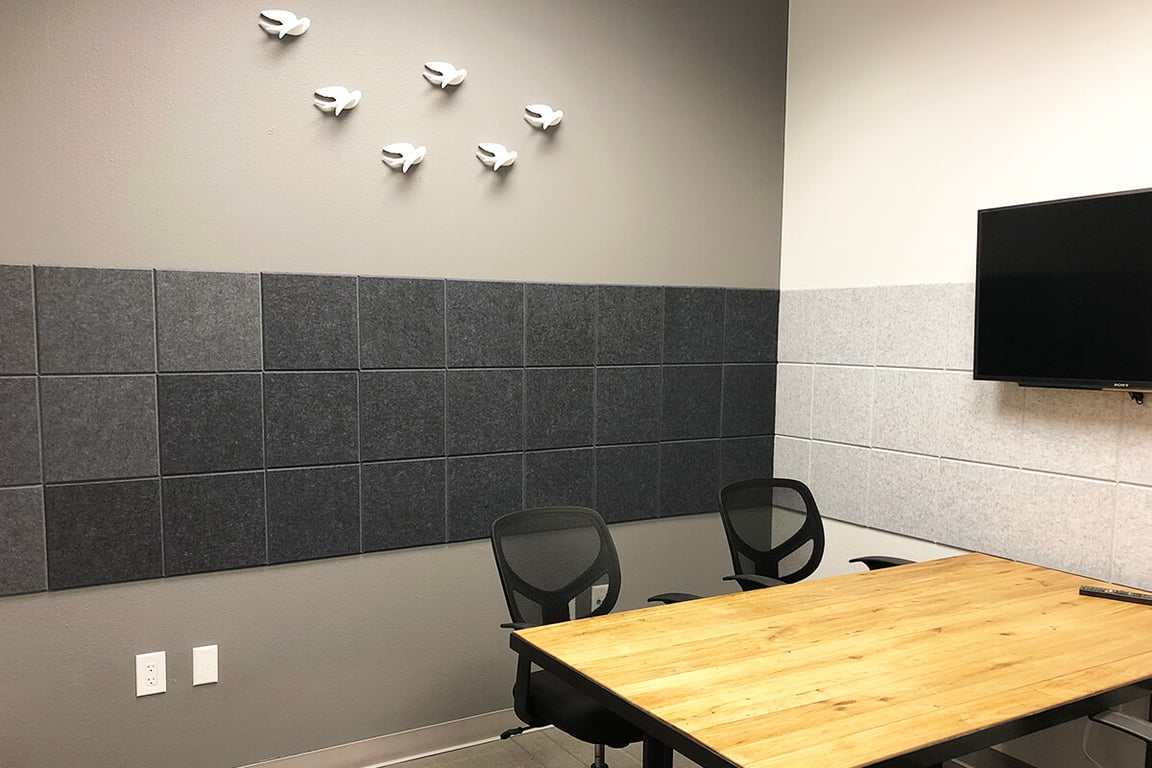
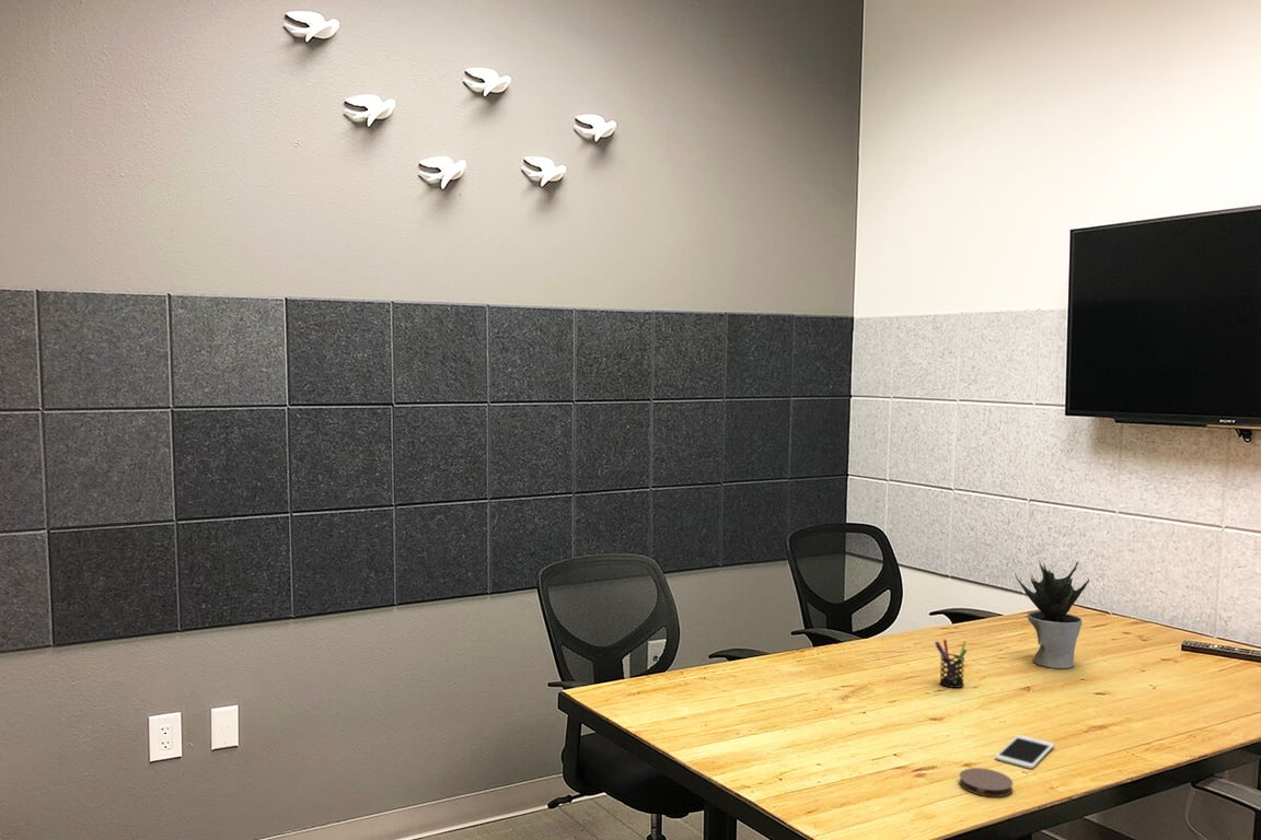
+ cell phone (1025, 750)
+ coaster (985, 782)
+ potted plant (1052, 611)
+ pen holder (953, 662)
